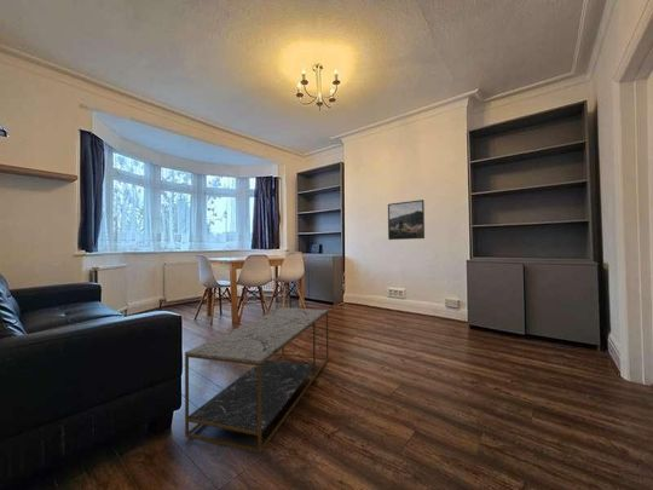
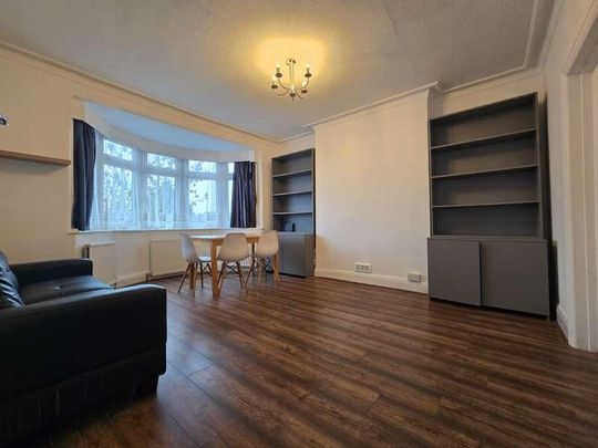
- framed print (405, 220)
- coffee table (272, 354)
